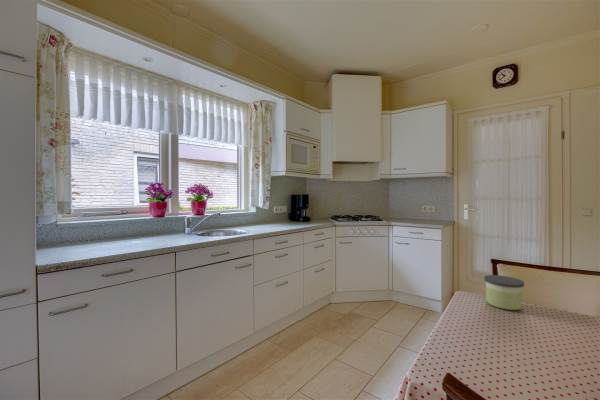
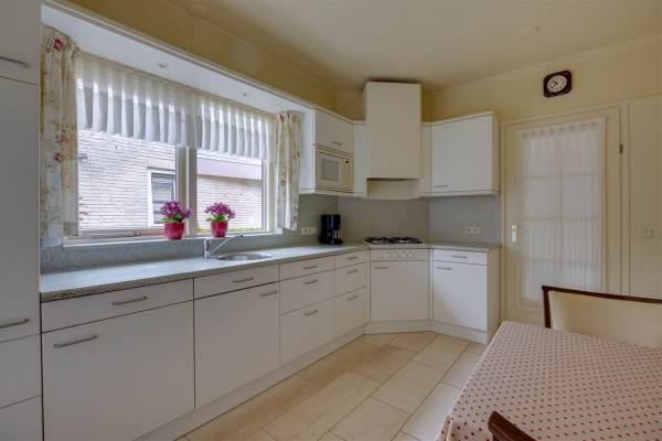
- candle (503, 292)
